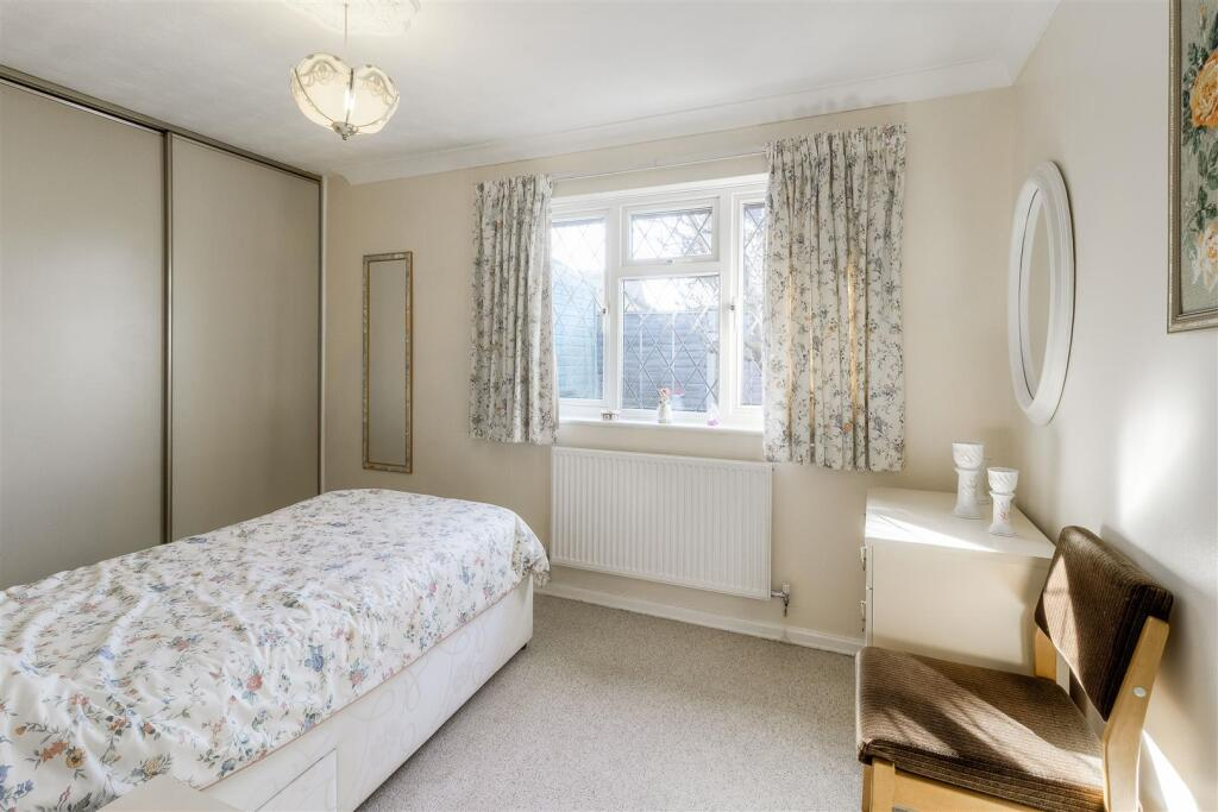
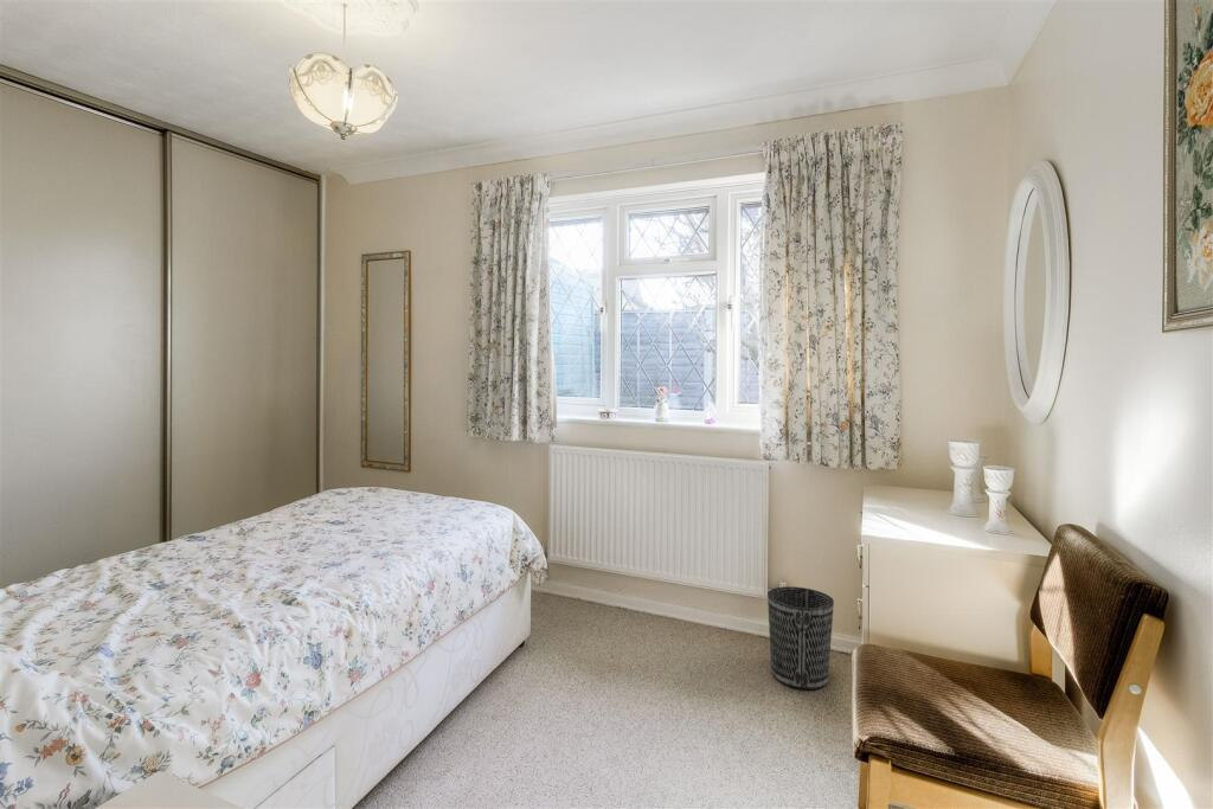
+ wastebasket (800, 636)
